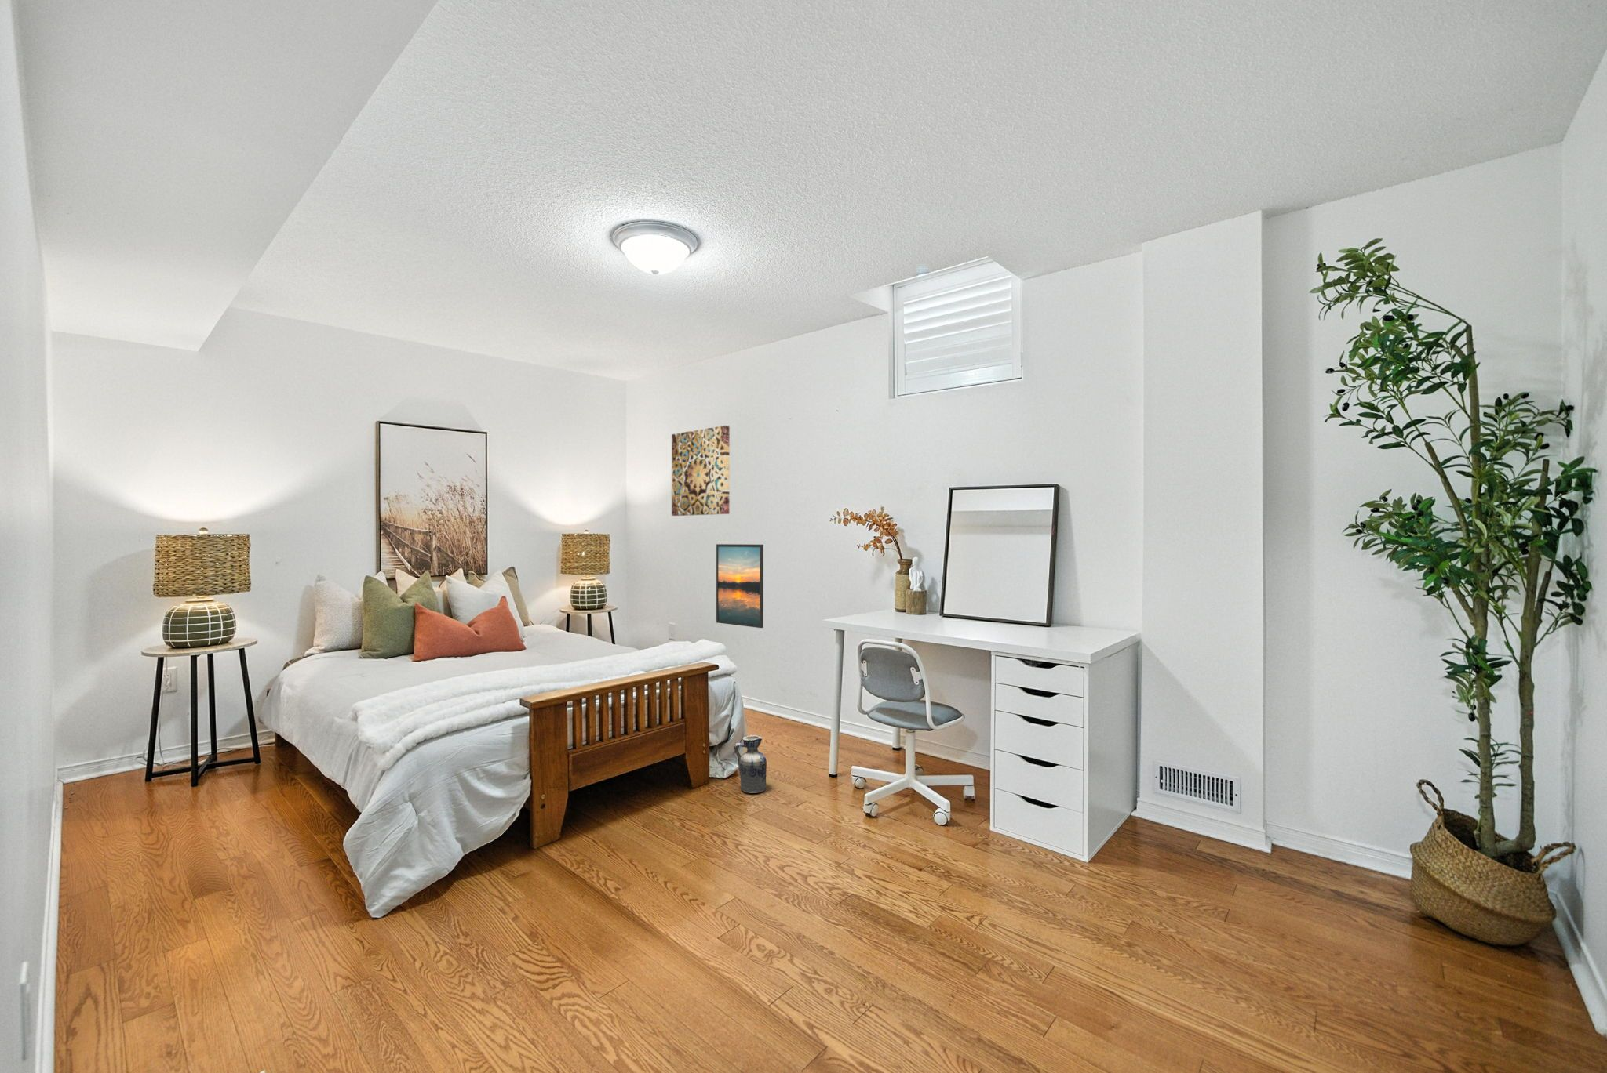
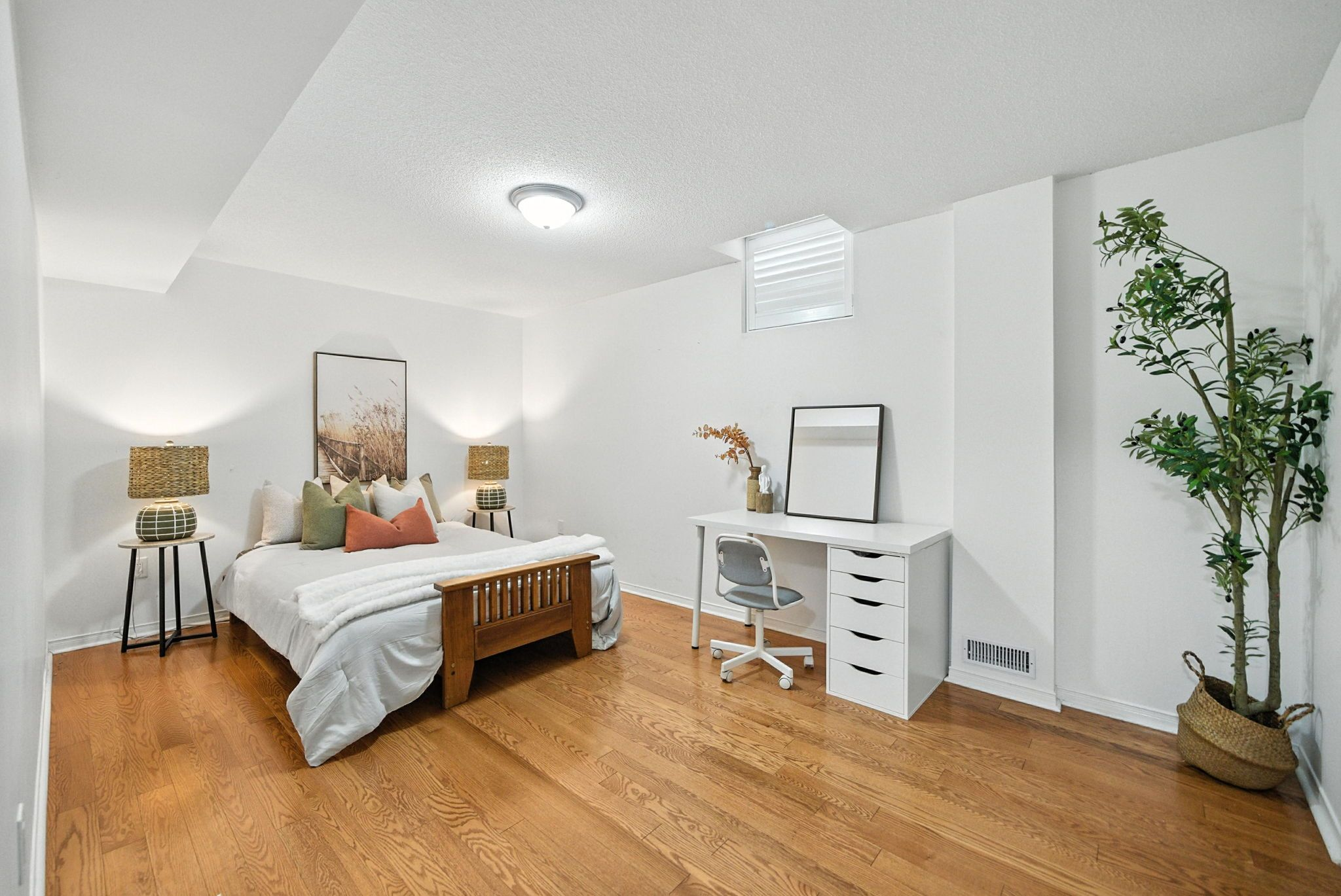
- ceramic jug (750, 763)
- wall art (699, 472)
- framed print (739, 584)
